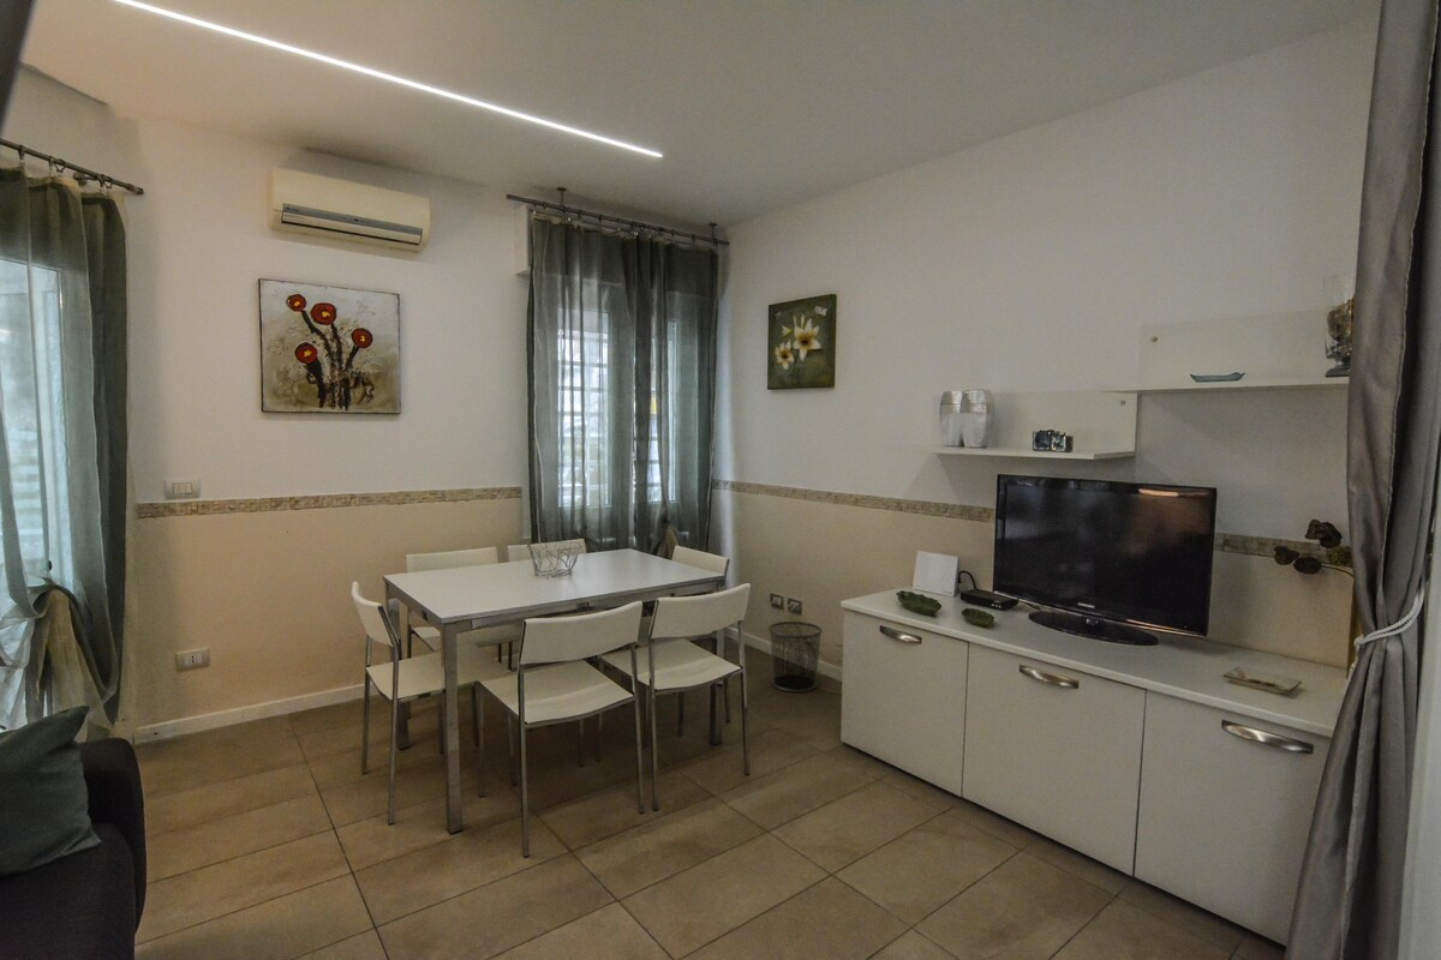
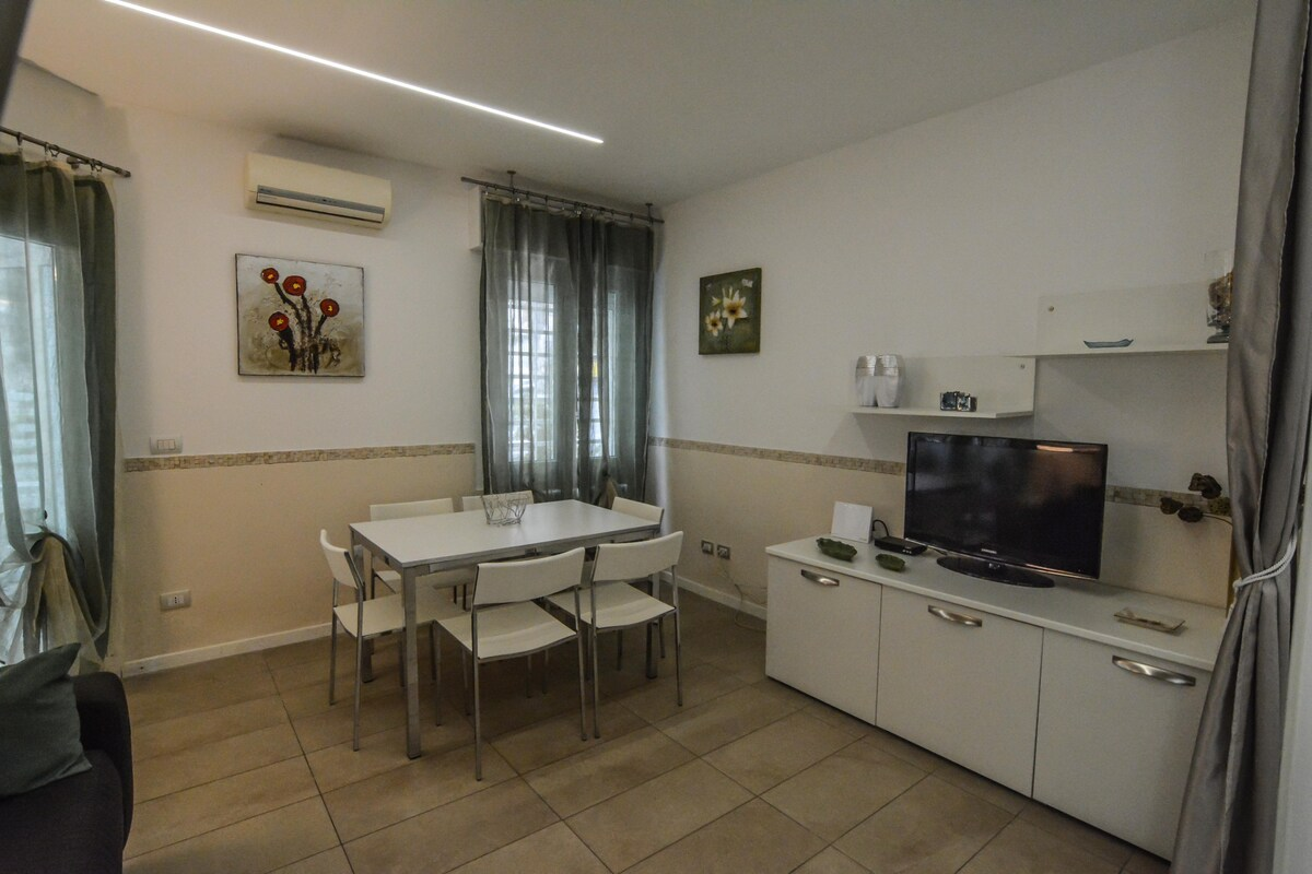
- waste bin (794, 655)
